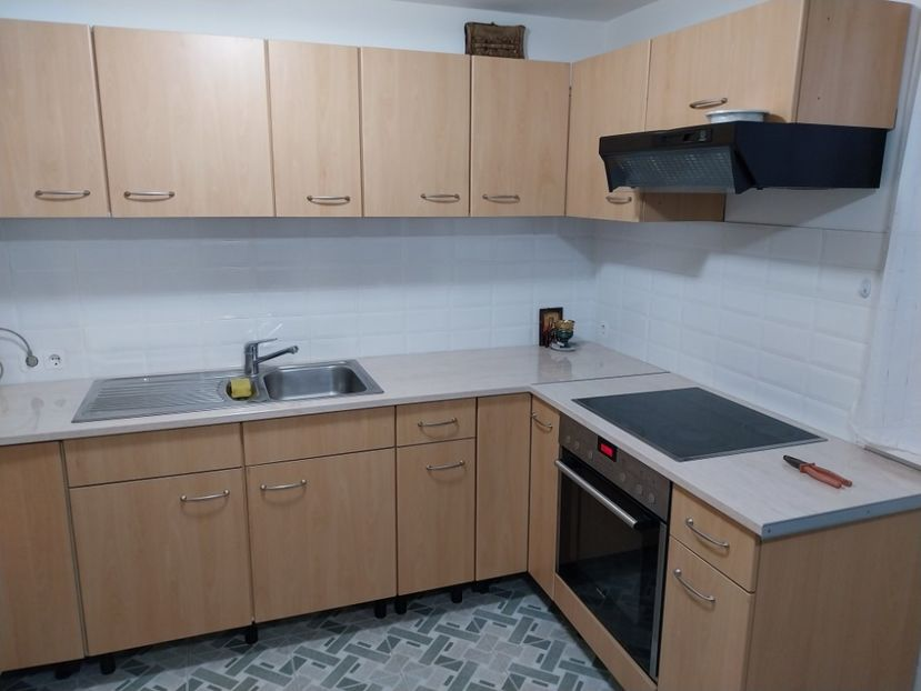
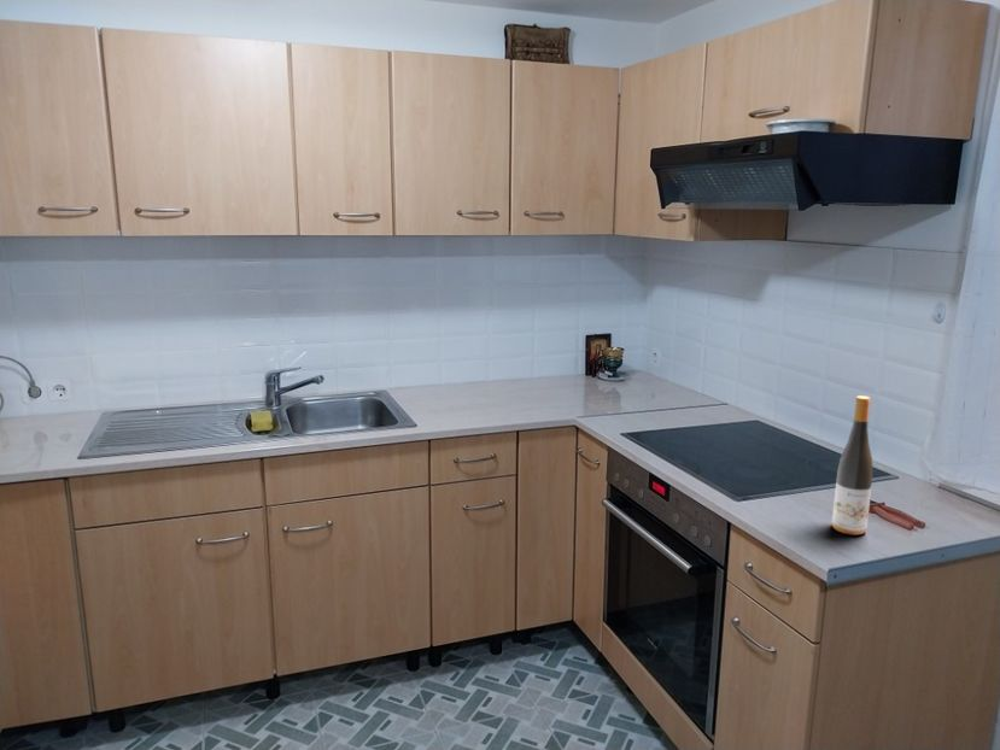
+ wine bottle (855, 463)
